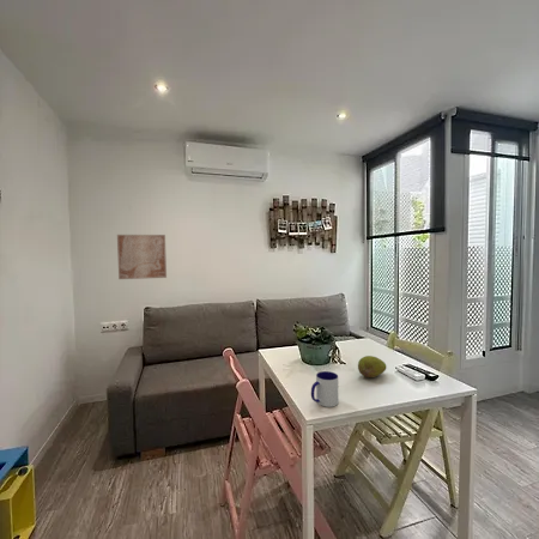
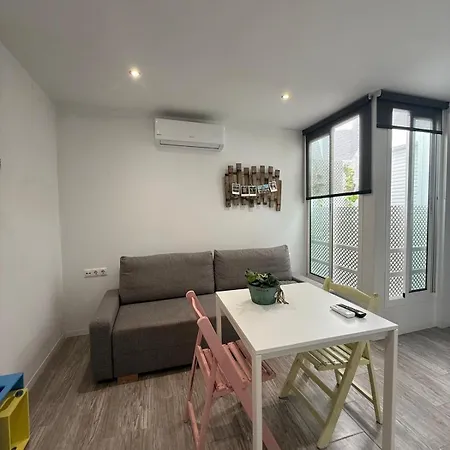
- fruit (371, 365)
- mug (323, 389)
- wall art (143, 256)
